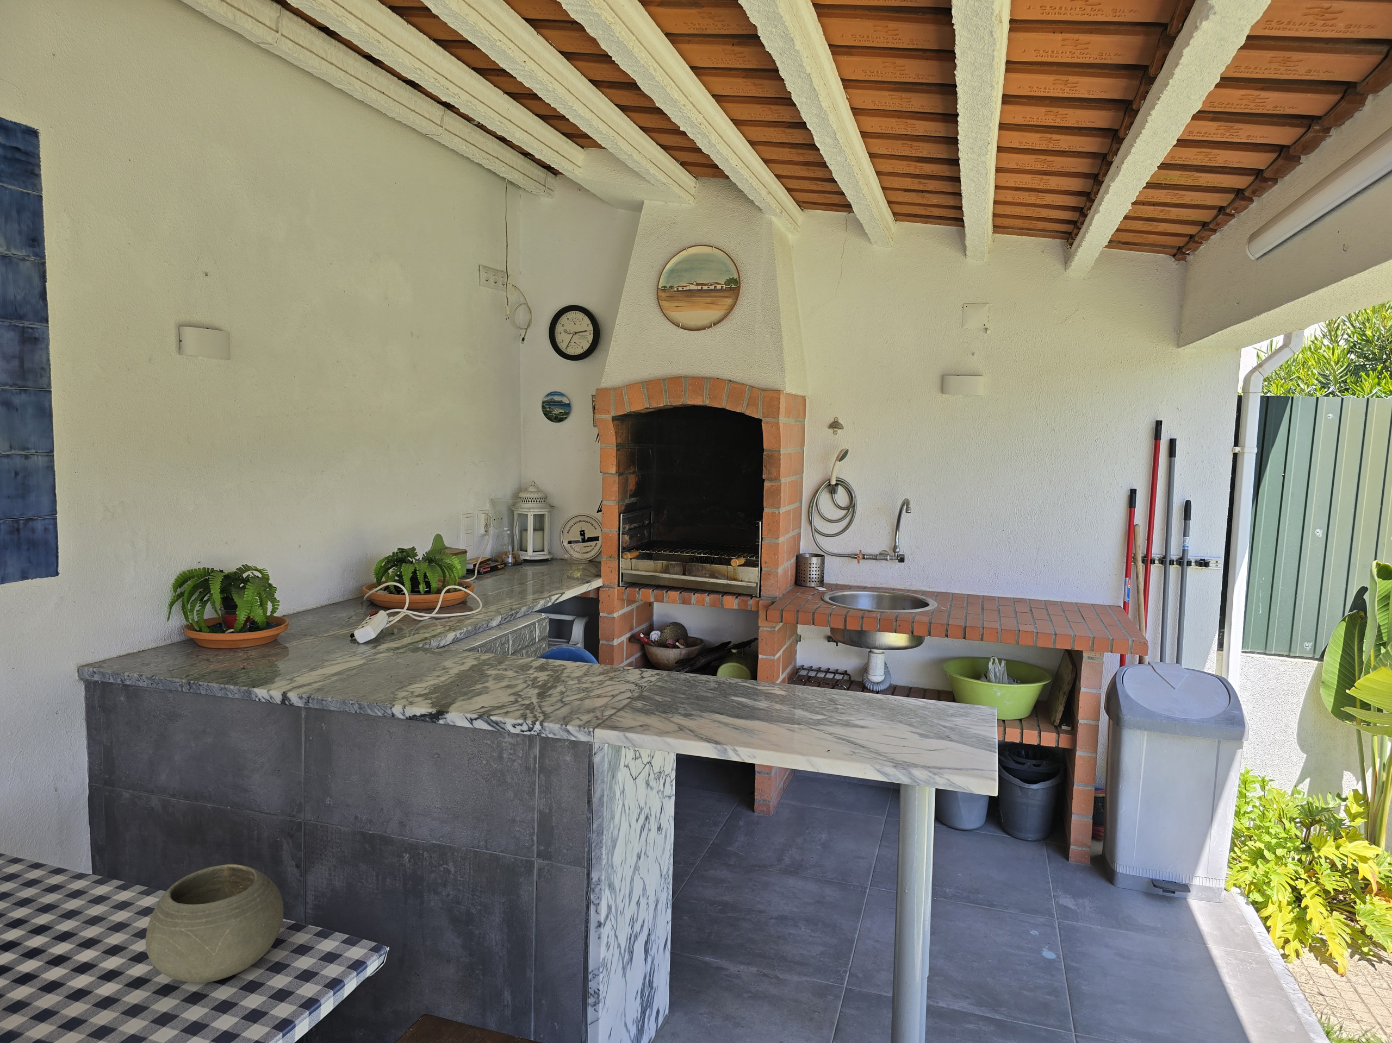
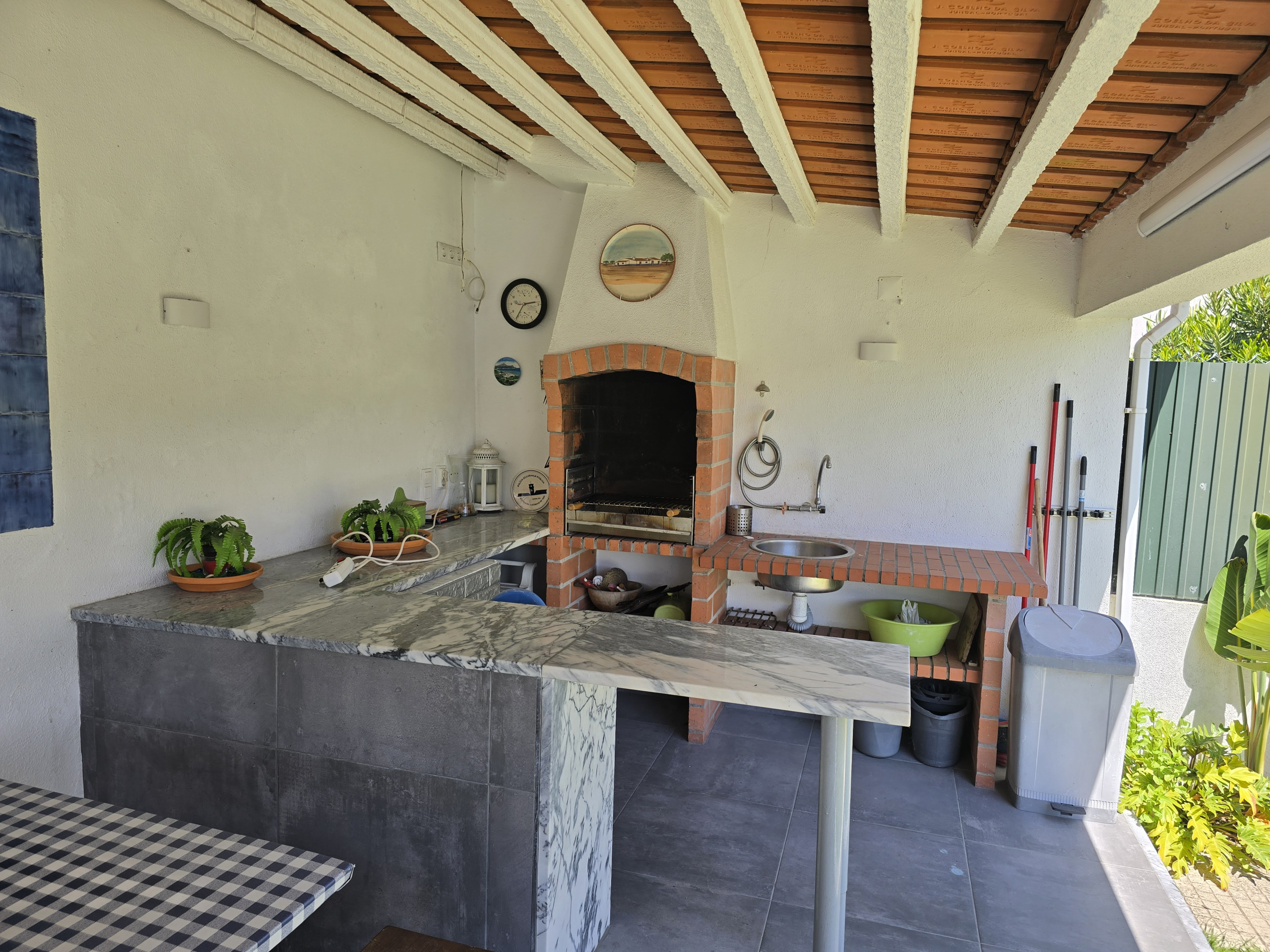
- bowl (217, 925)
